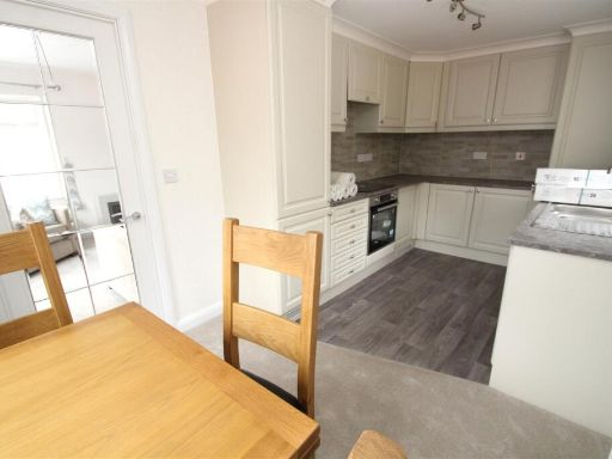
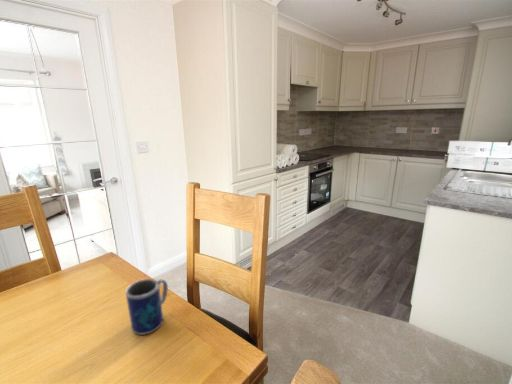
+ mug (151, 301)
